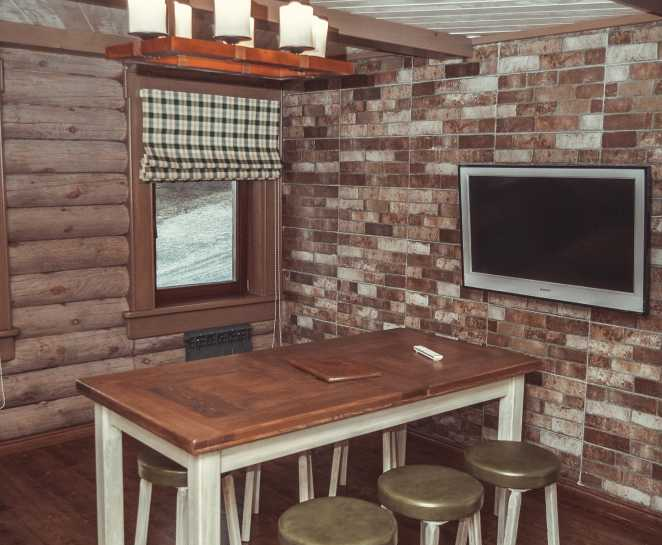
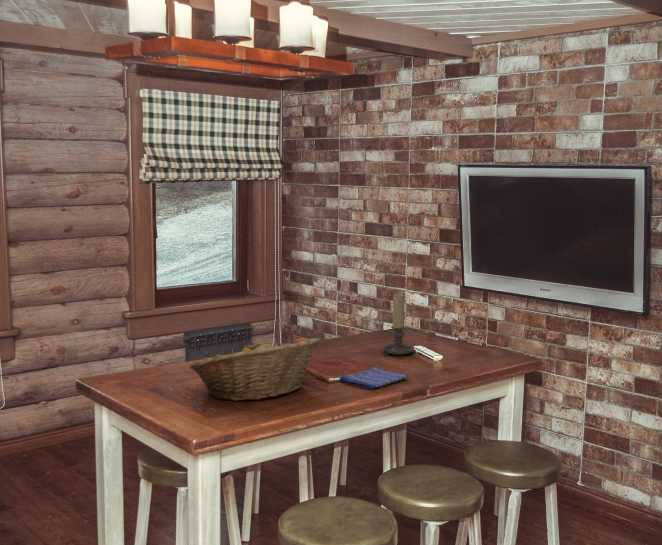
+ dish towel (373, 377)
+ fruit basket (257, 363)
+ candle holder (396, 323)
